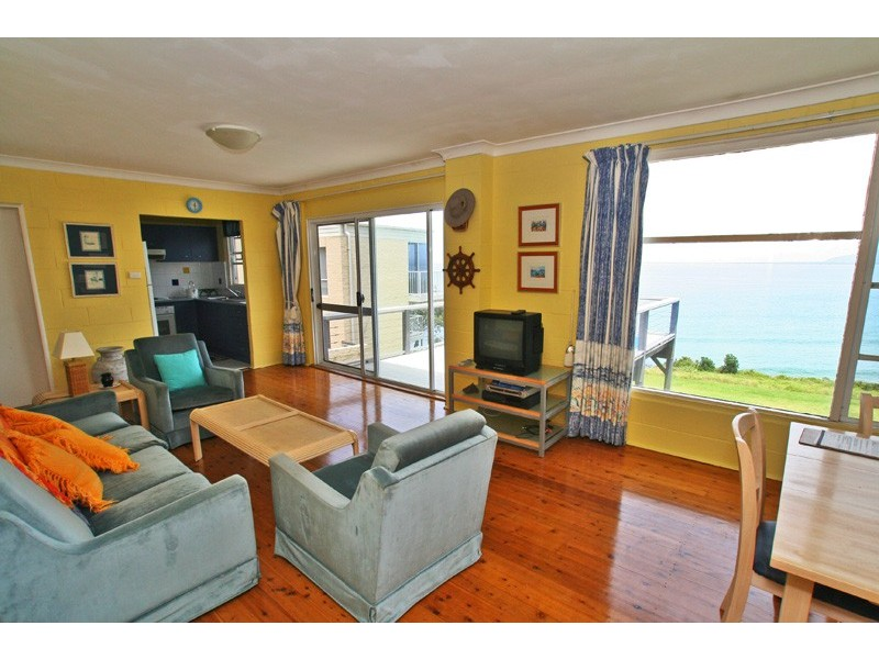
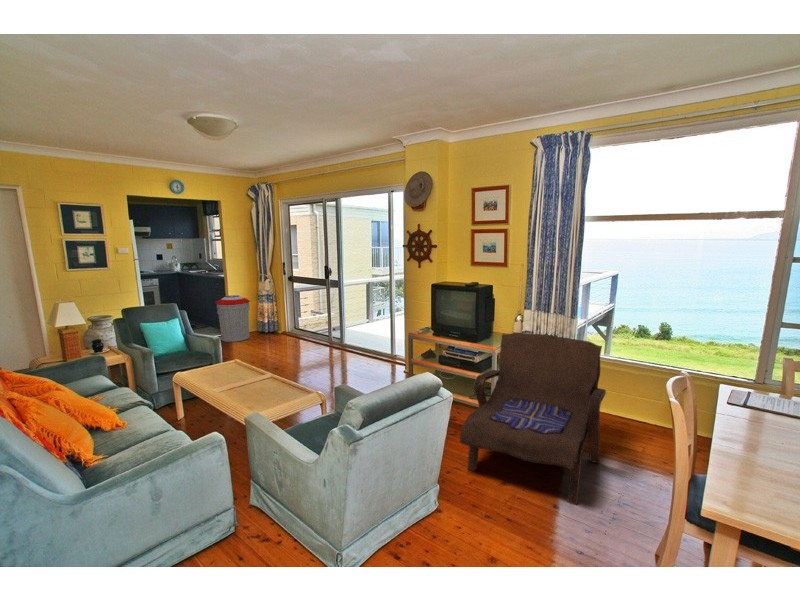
+ trash can (234, 317)
+ armchair (535, 404)
